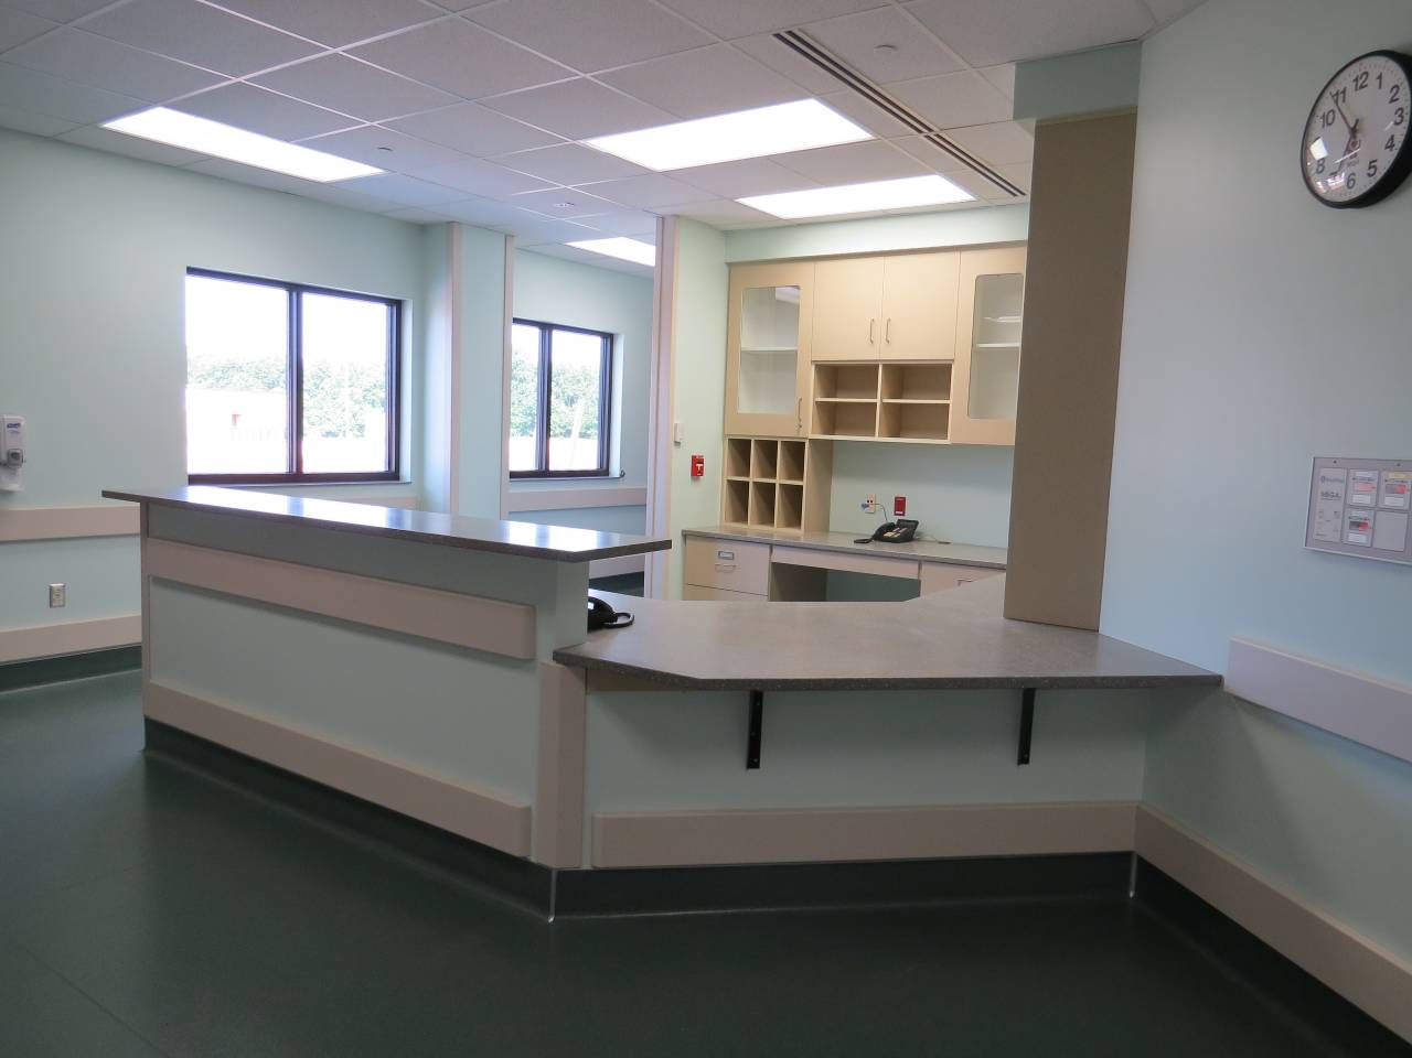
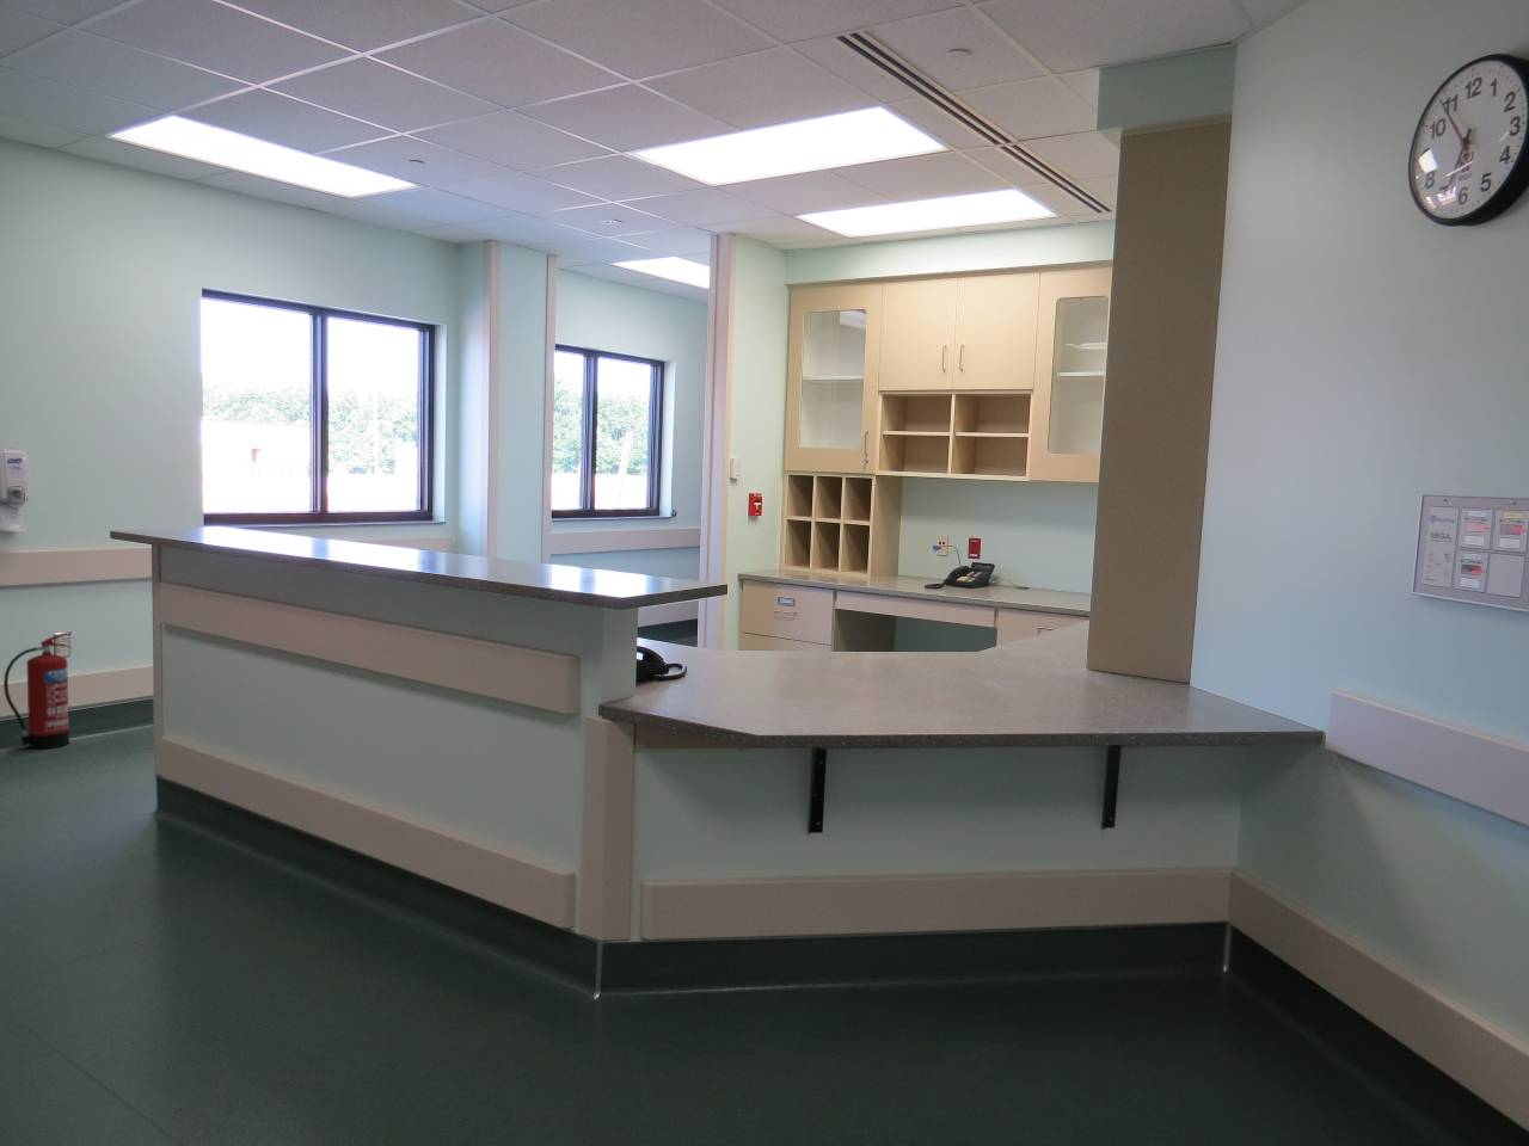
+ fire extinguisher (39, 690)
